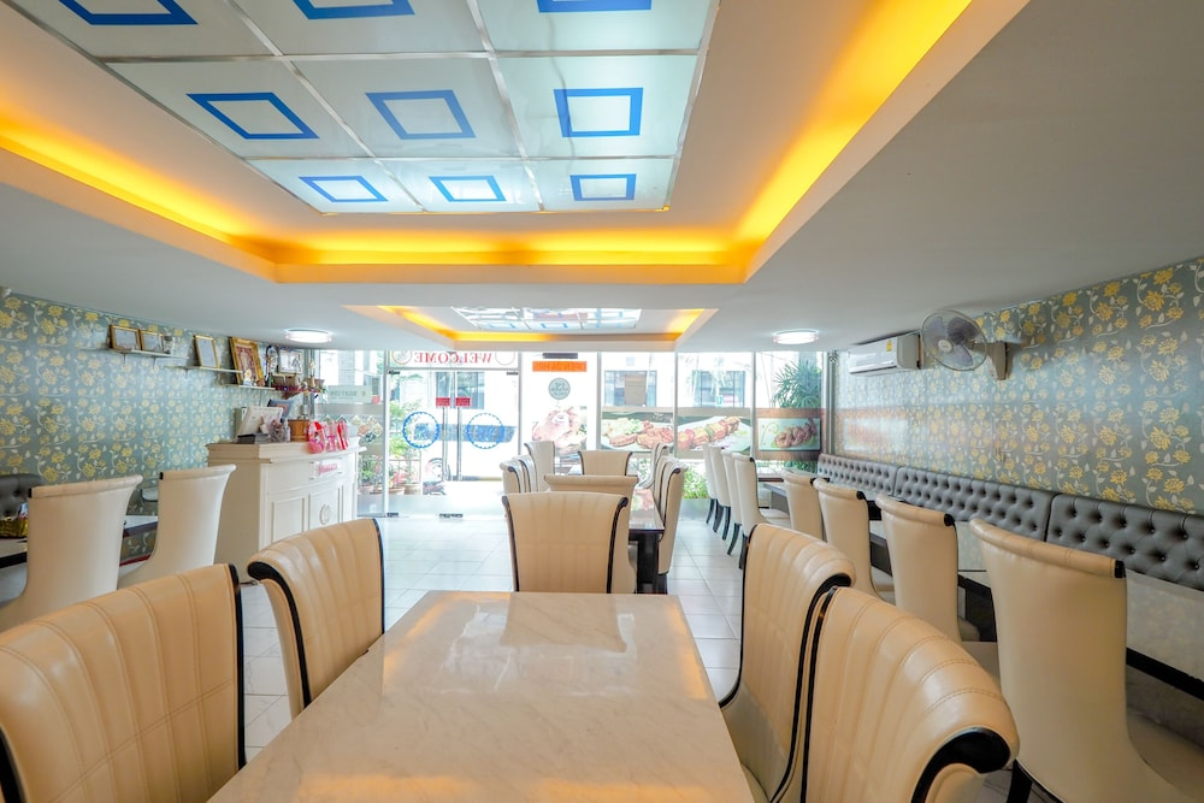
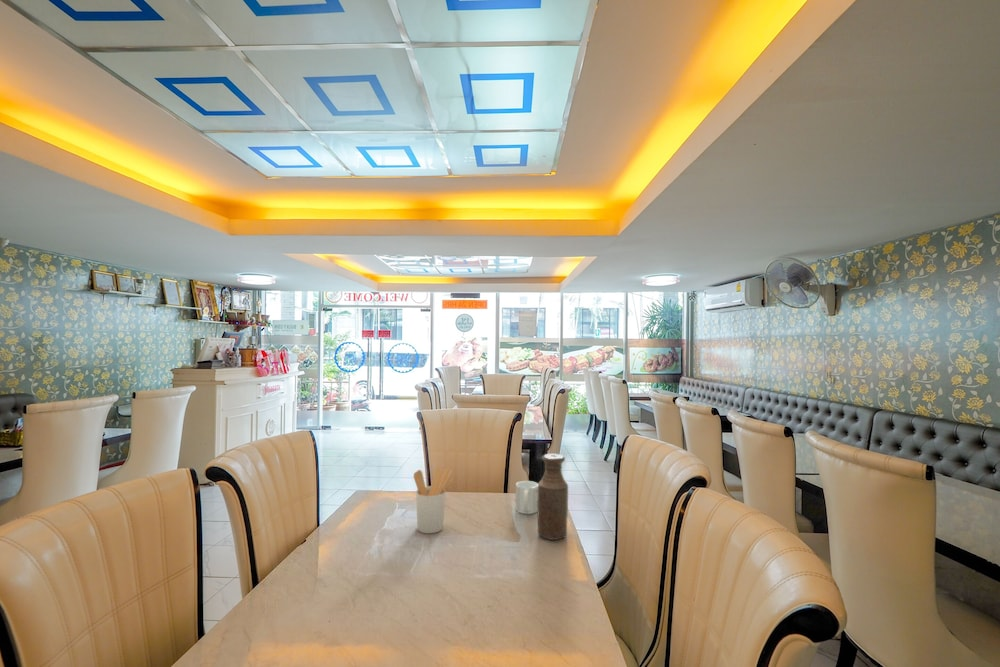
+ bottle (552, 495)
+ mug (526, 498)
+ utensil holder (434, 497)
